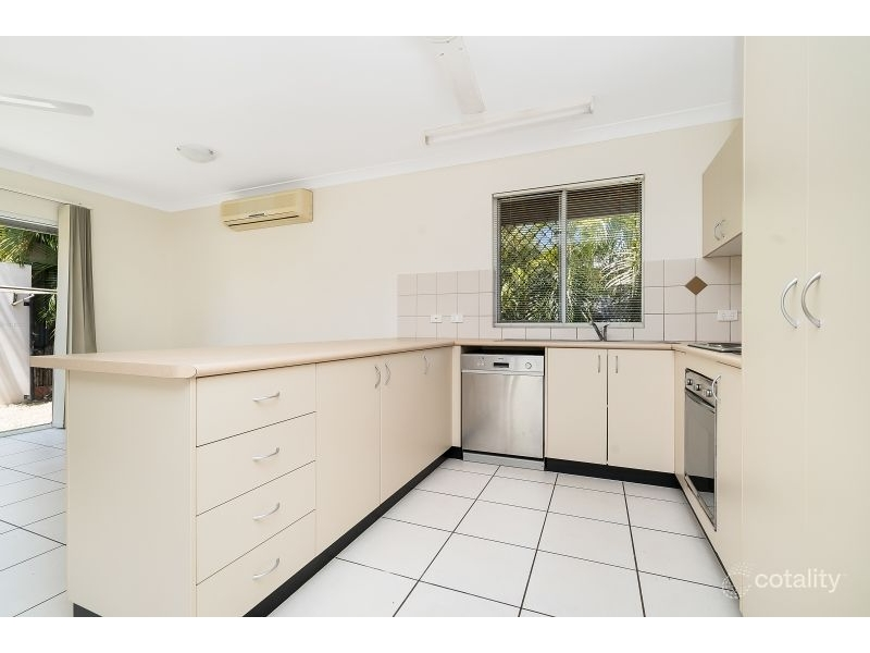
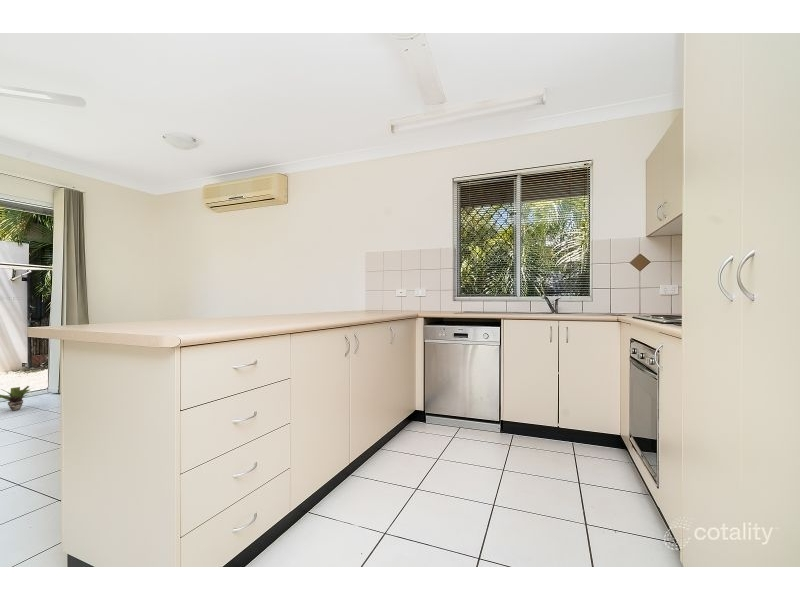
+ potted plant (16, 398)
